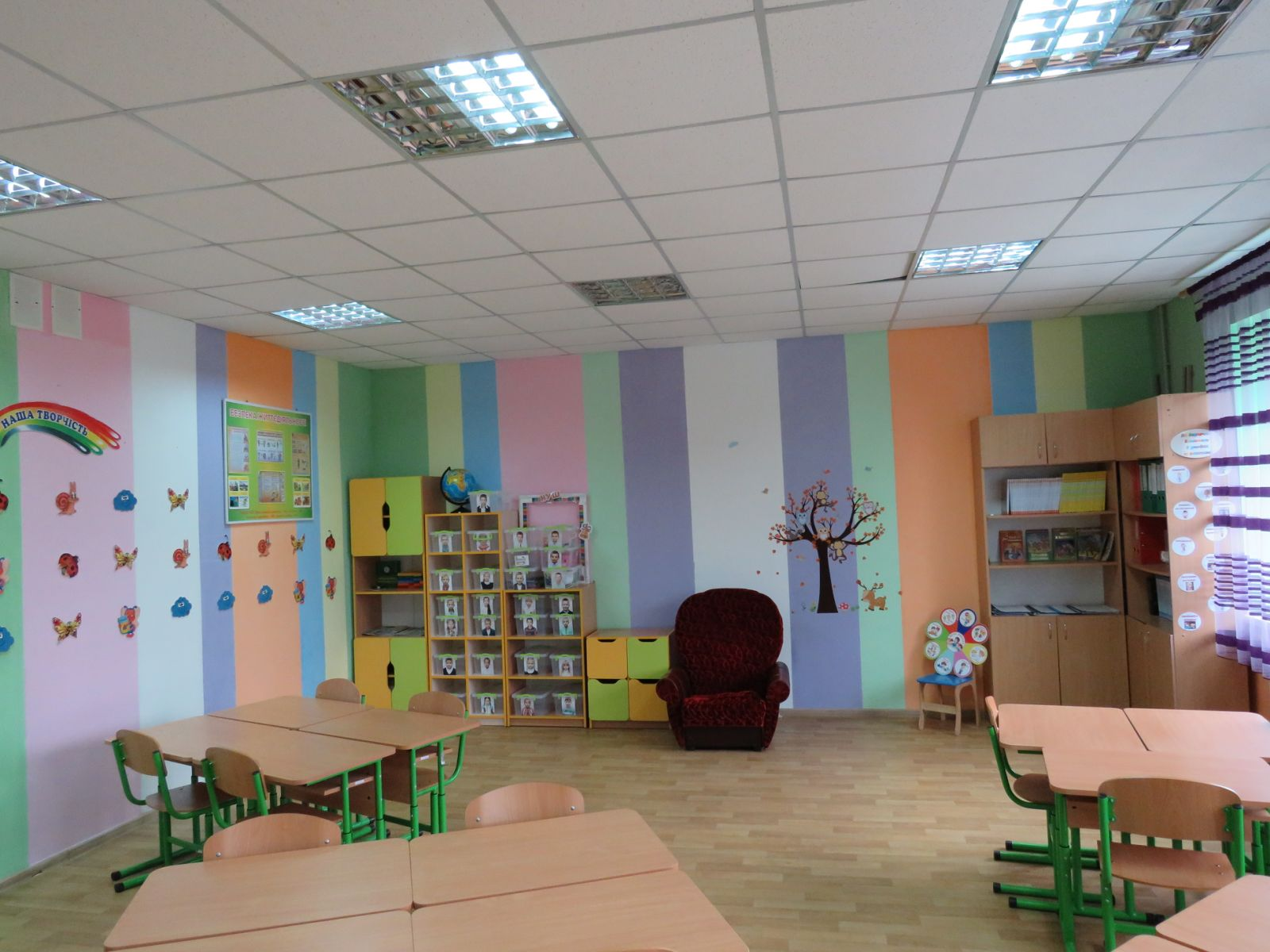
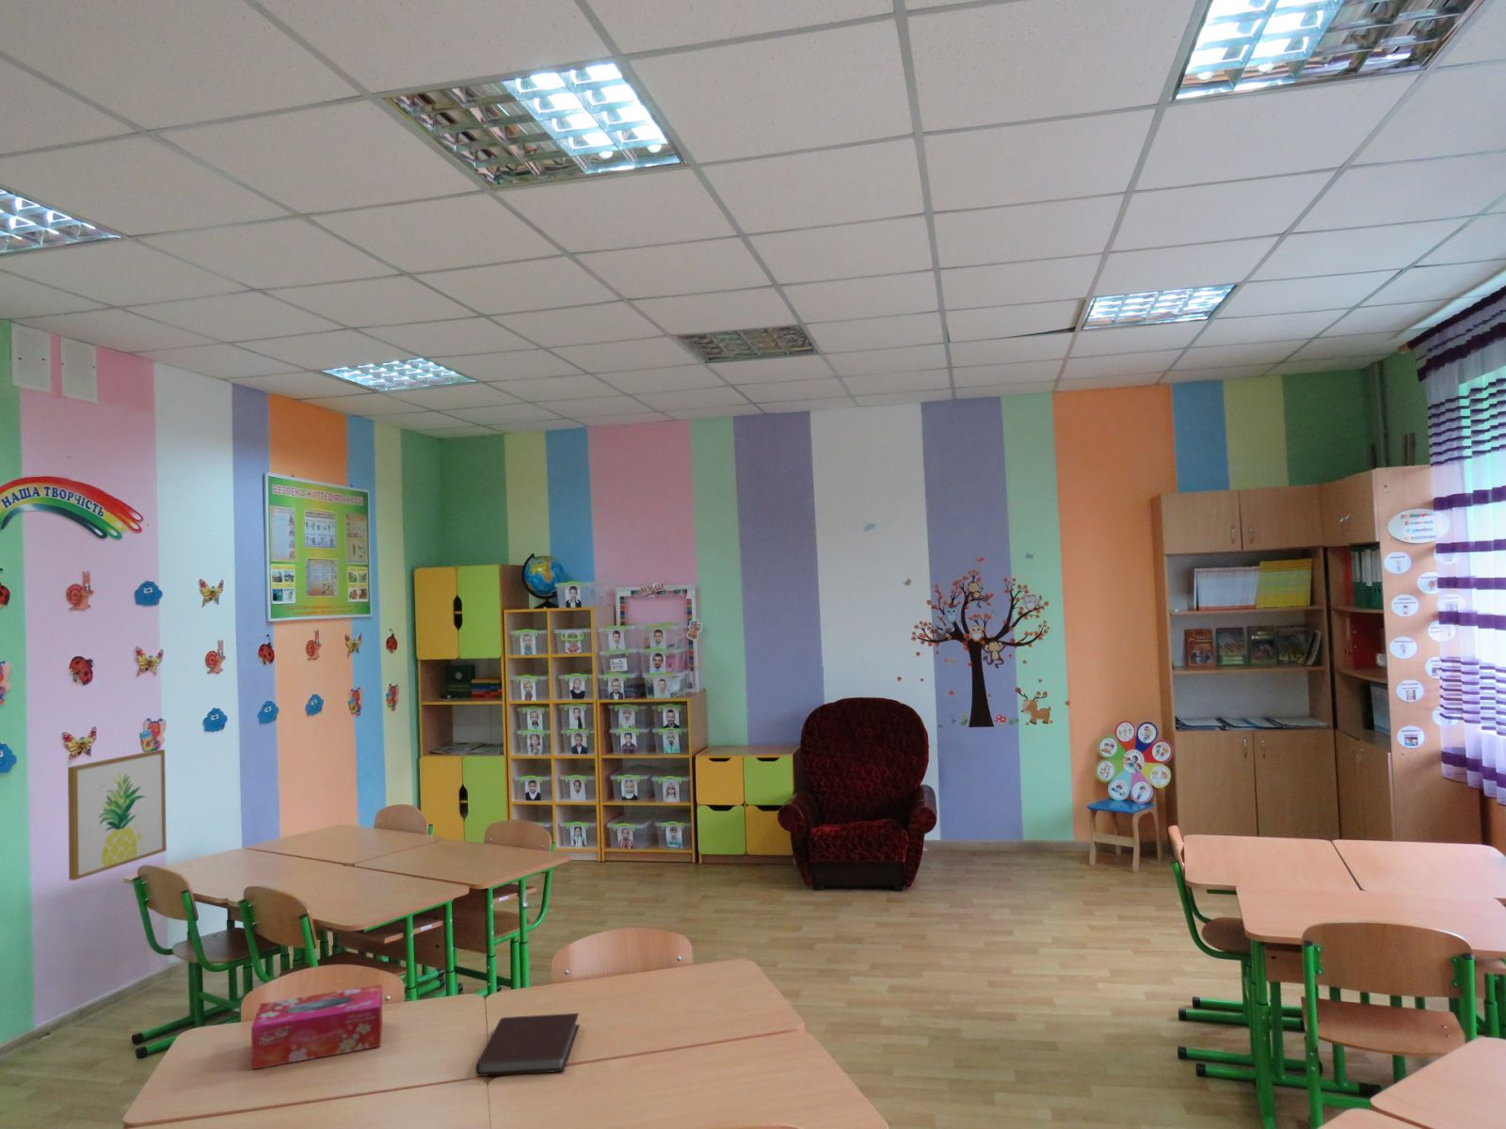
+ notebook (530, 1042)
+ wall art (120, 811)
+ tissue box (320, 1025)
